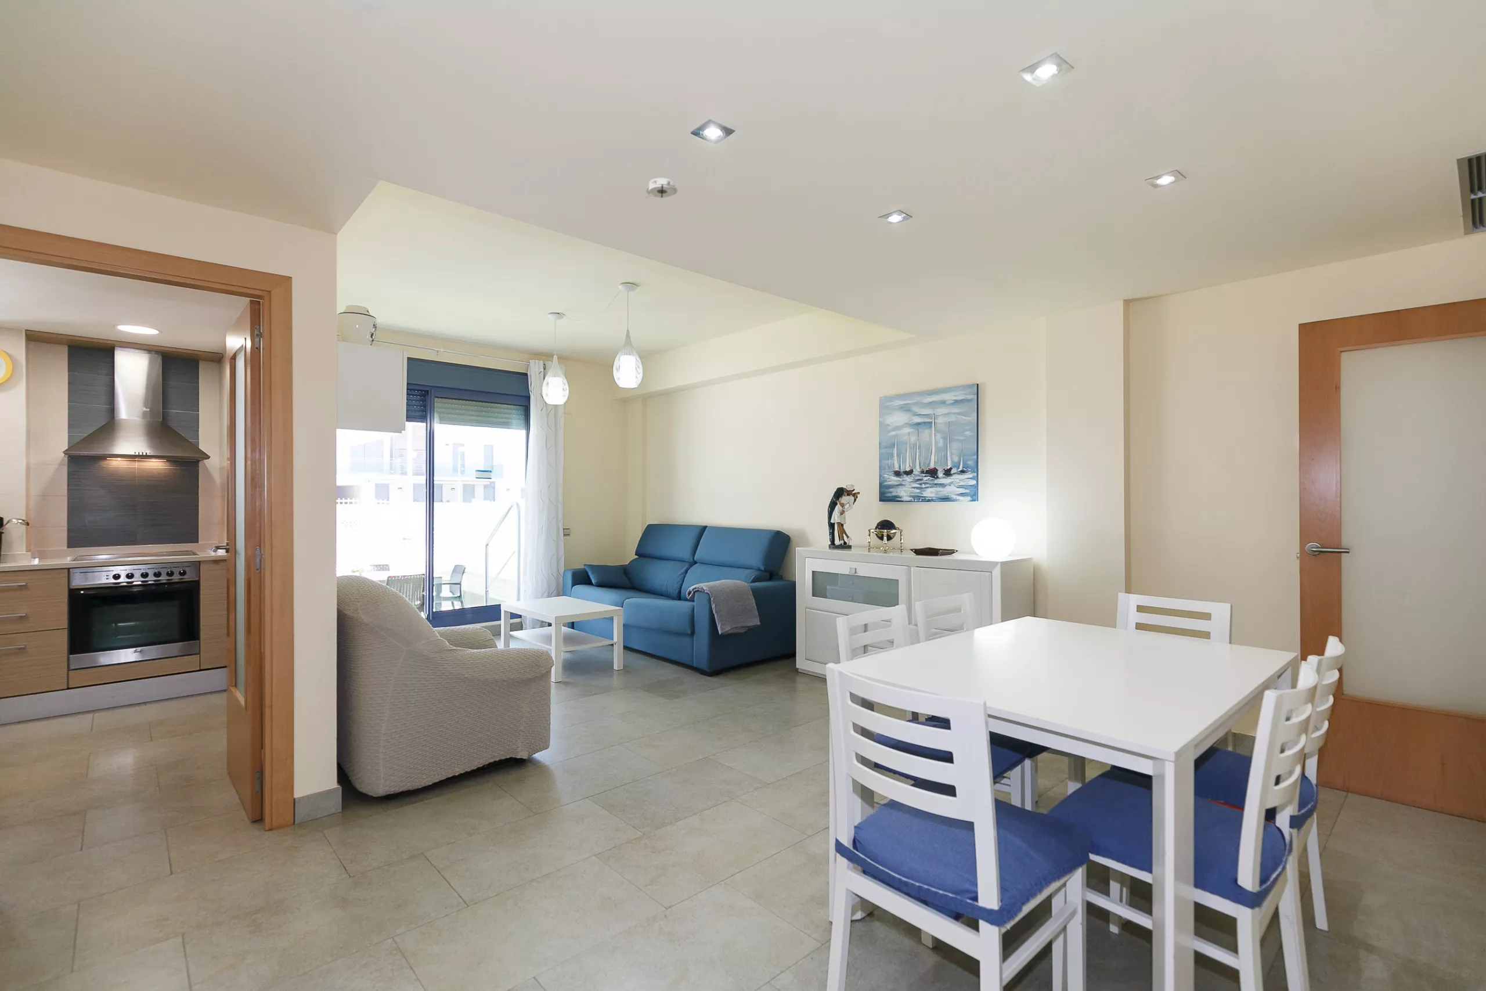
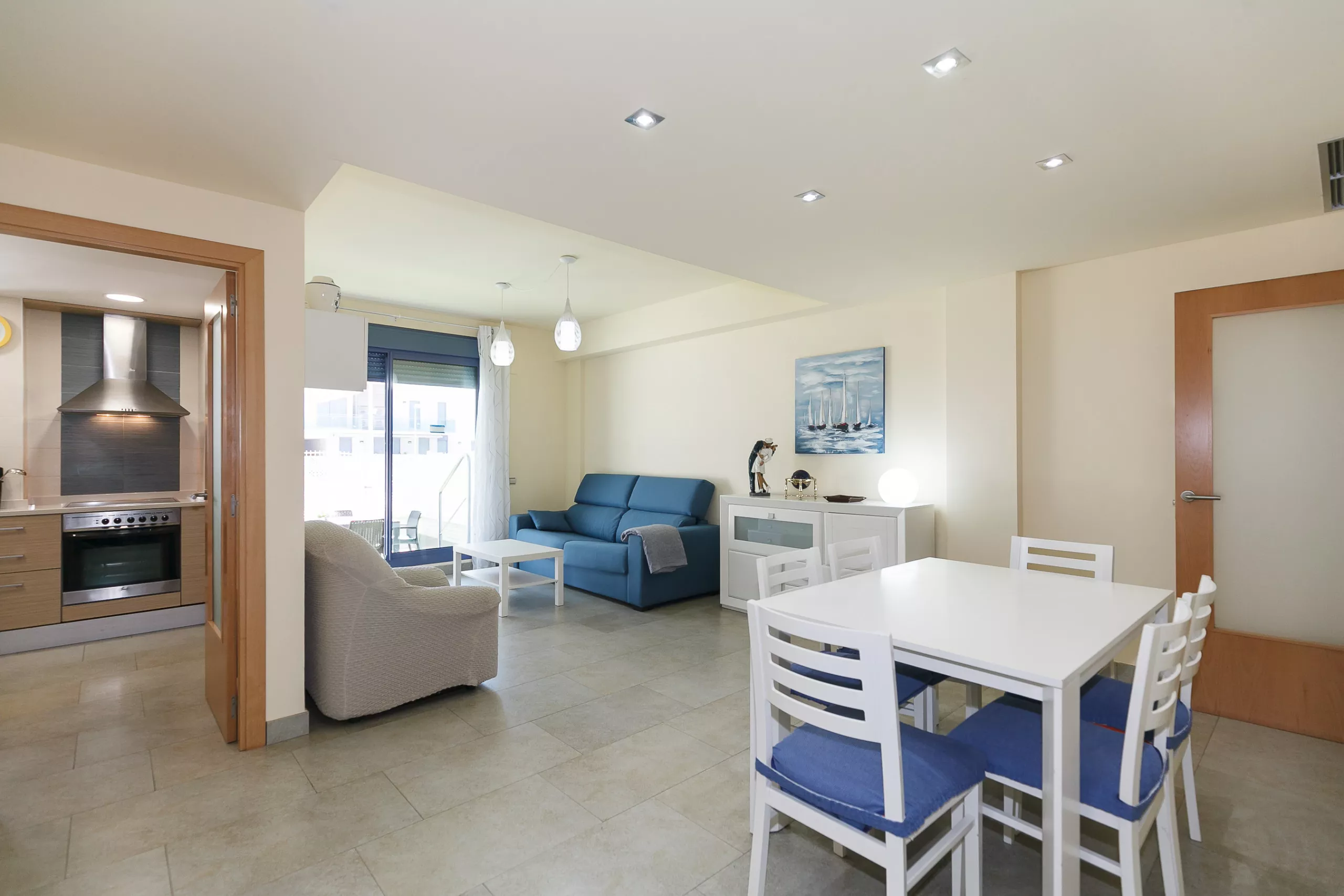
- smoke detector (660, 188)
